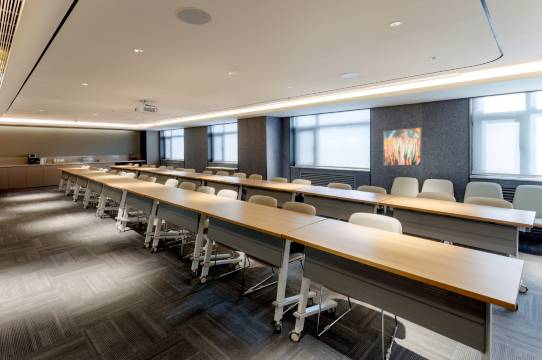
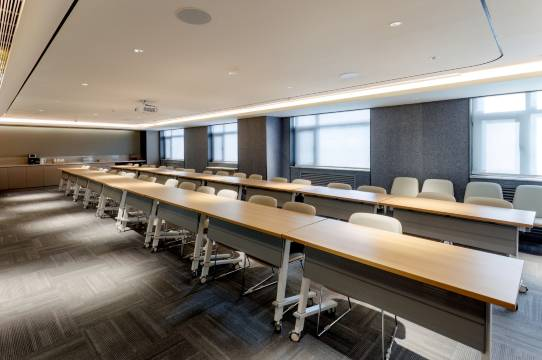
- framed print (401, 147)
